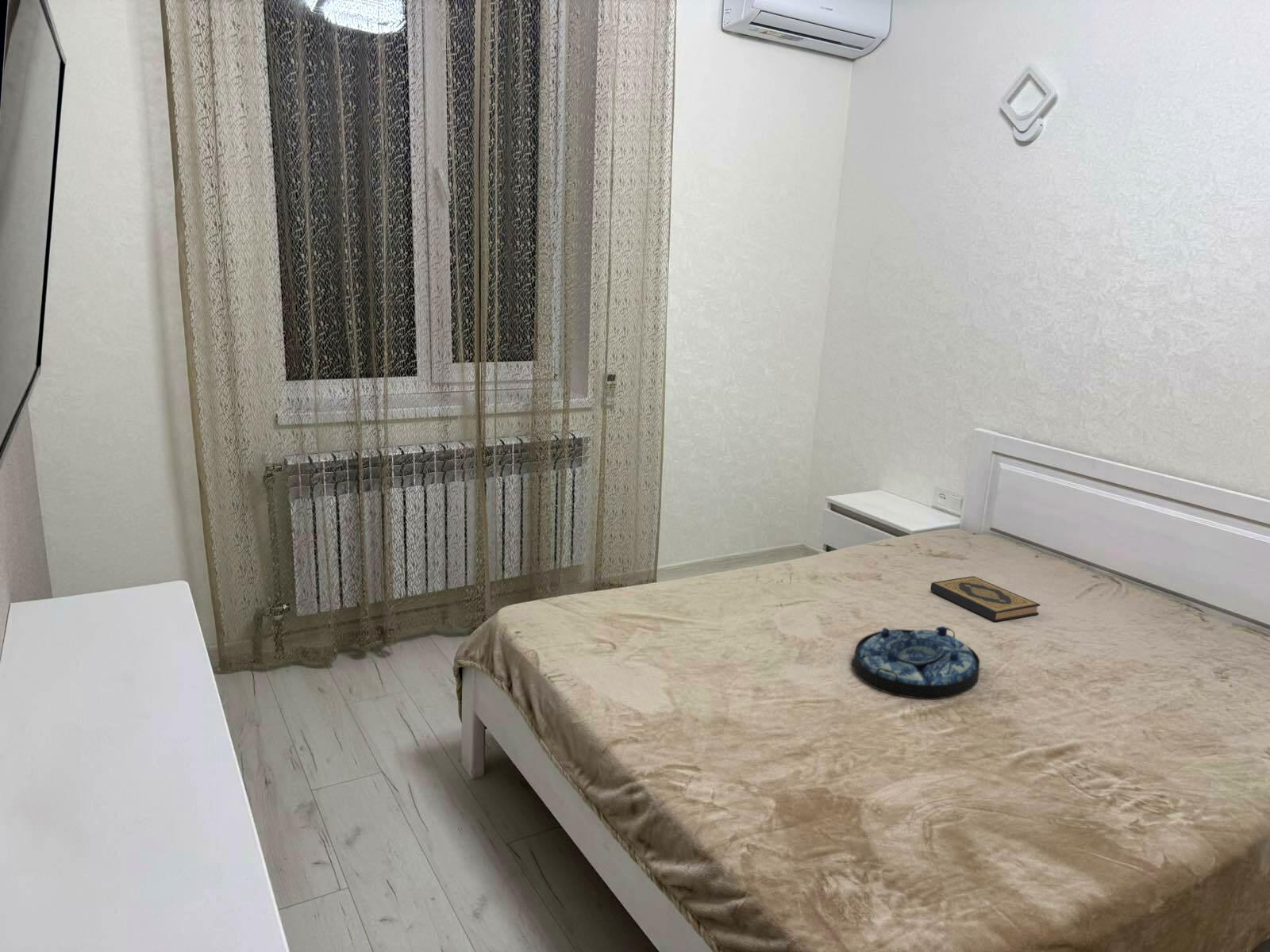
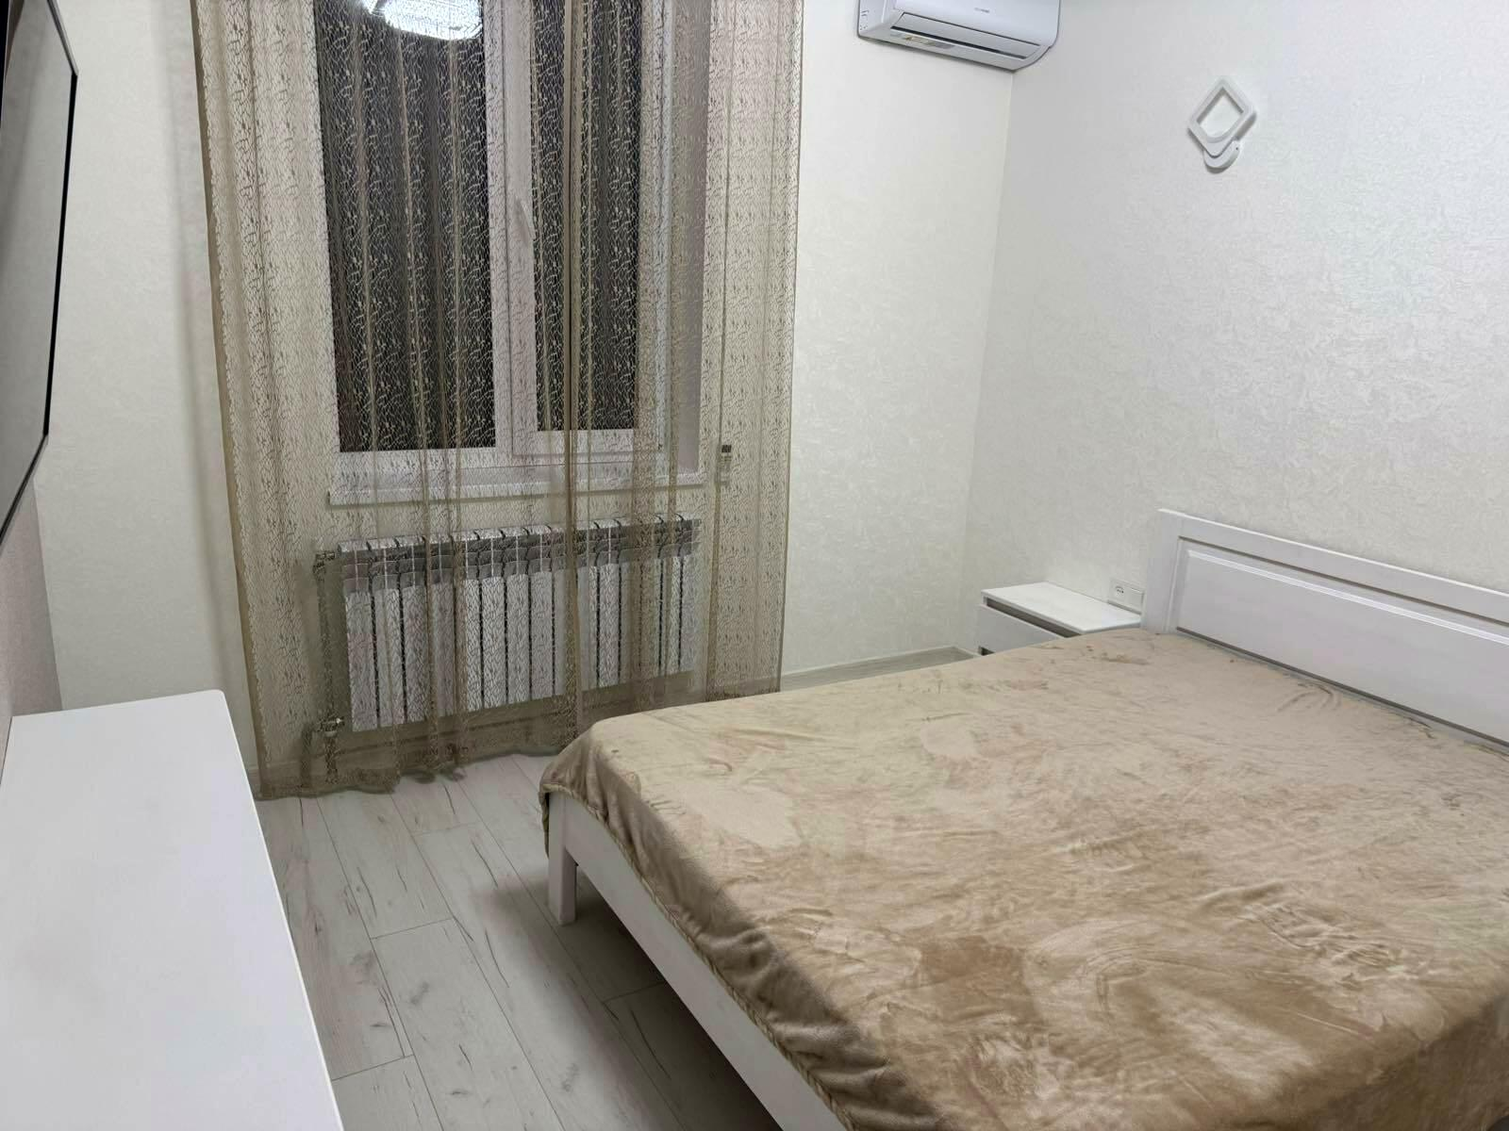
- hardback book (983, 597)
- serving tray (917, 654)
